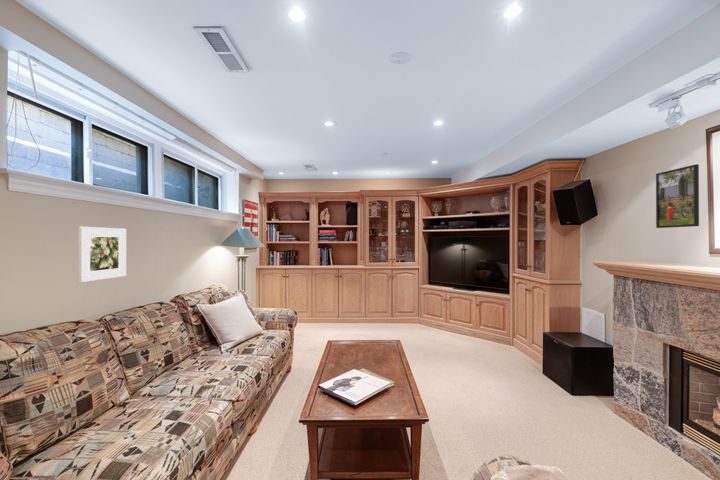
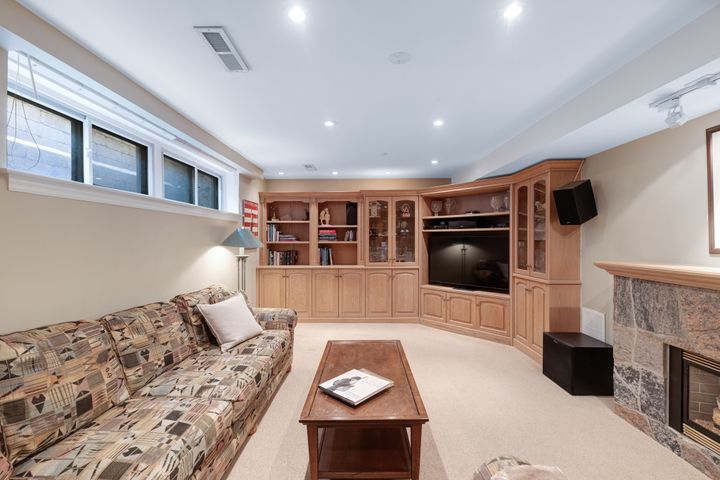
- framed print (104, 253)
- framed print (676, 198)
